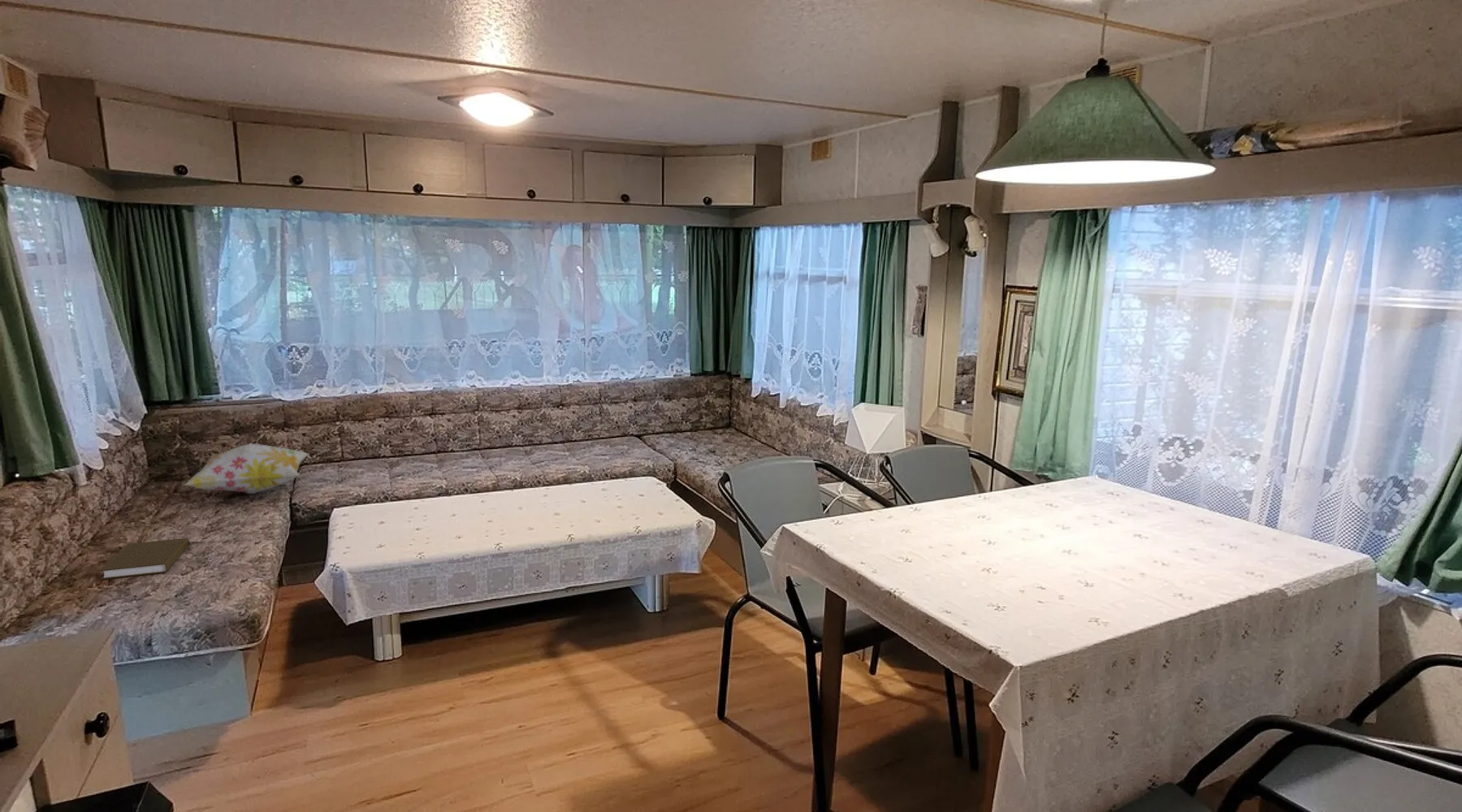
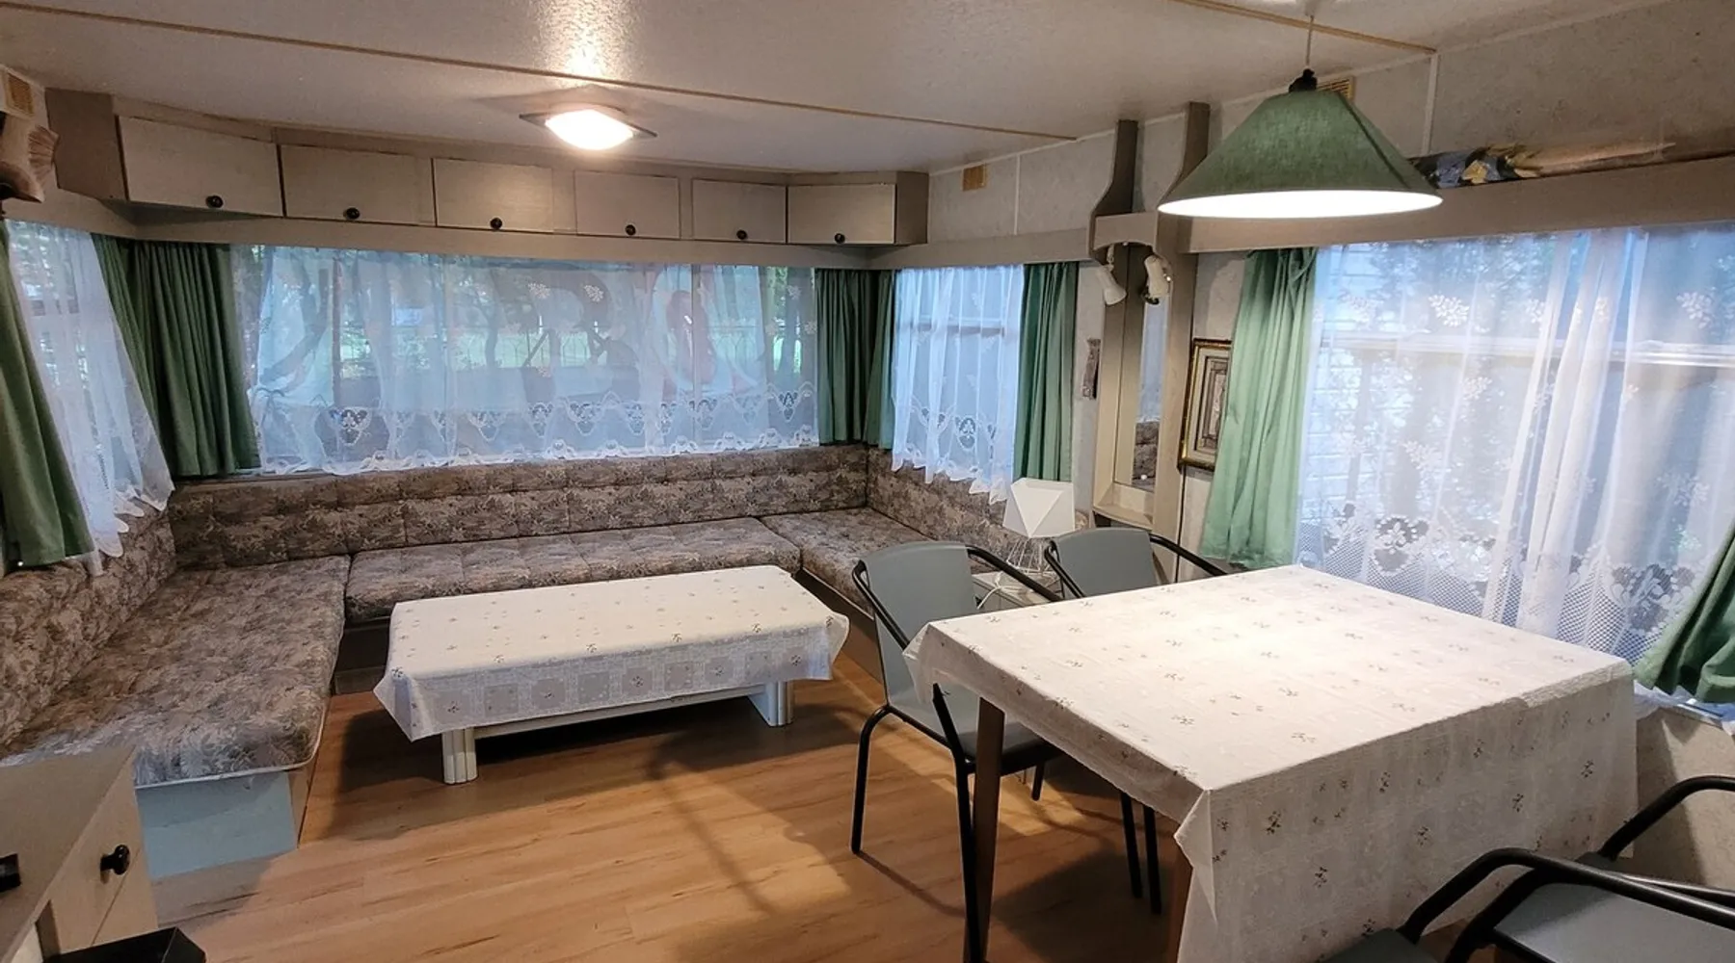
- decorative pillow (251, 468)
- book (147, 557)
